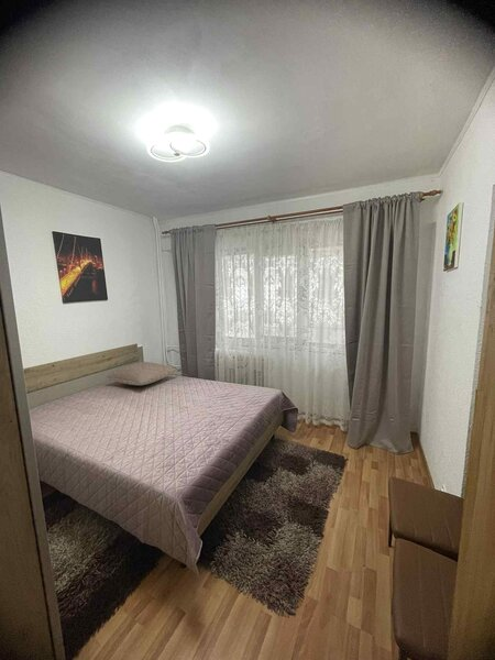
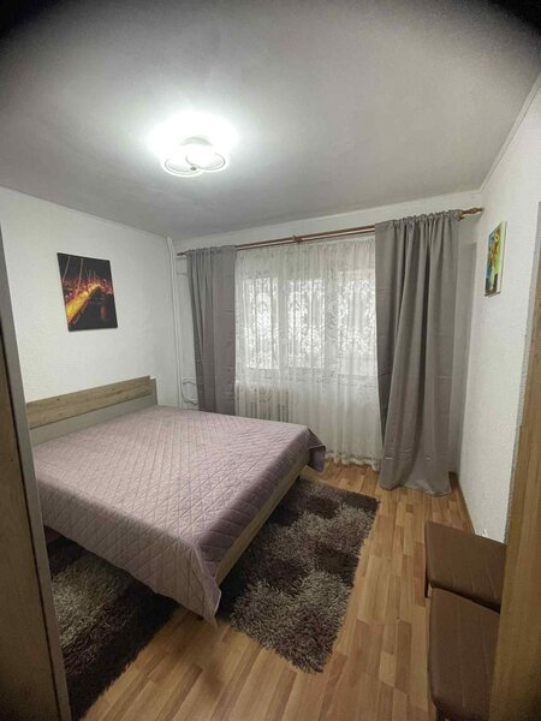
- pillow (142, 373)
